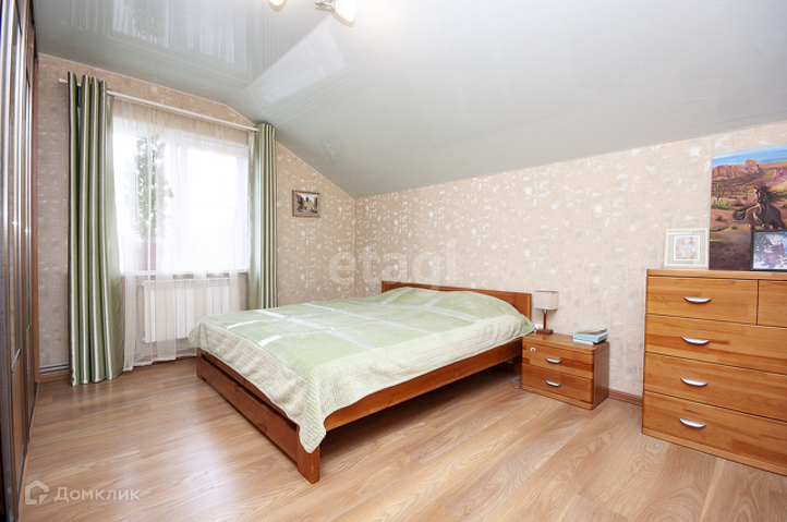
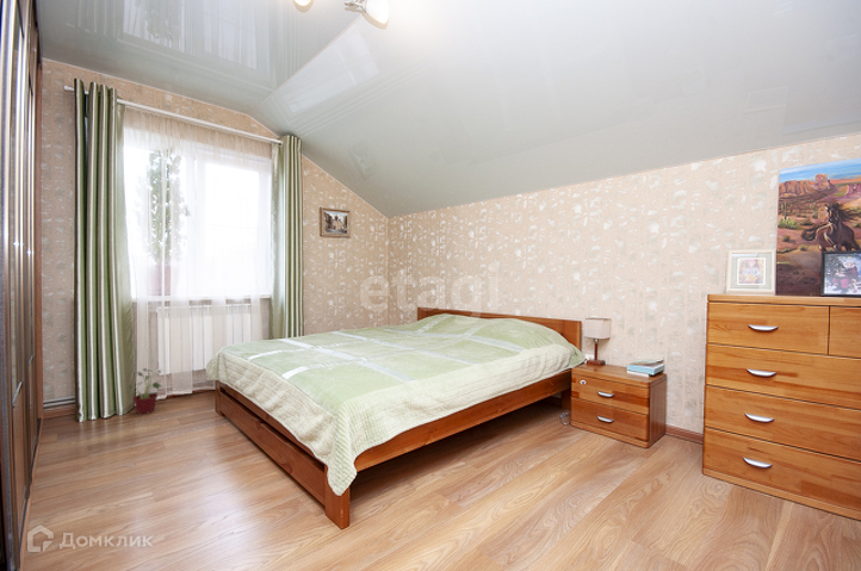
+ potted plant (145, 387)
